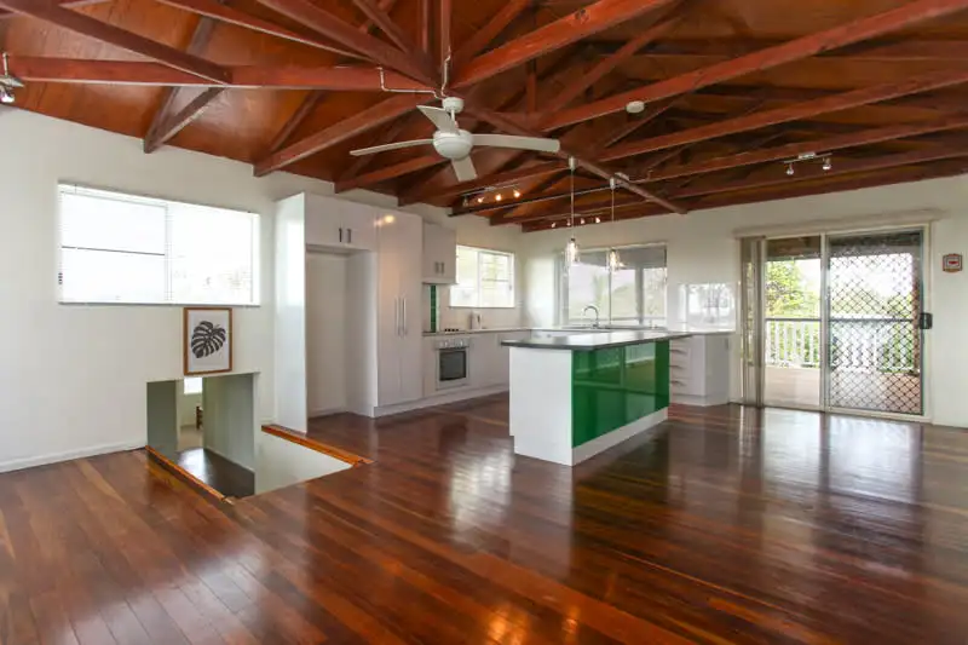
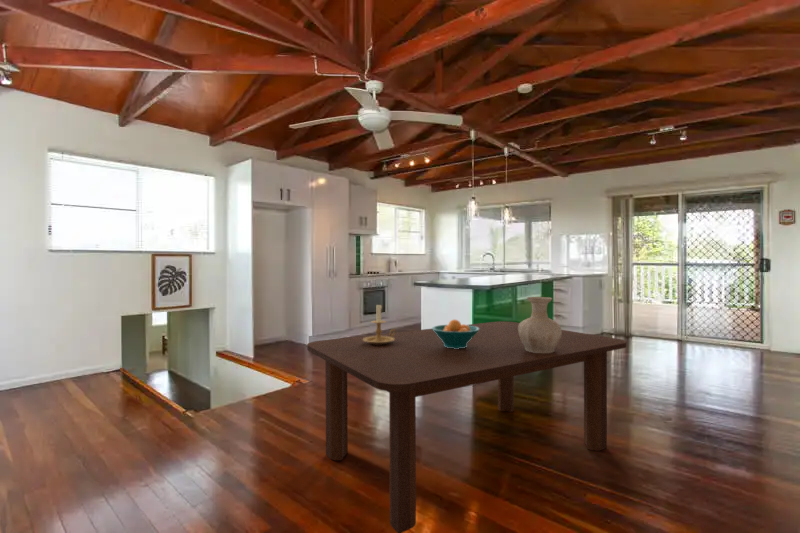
+ candle holder (378, 322)
+ vase (539, 323)
+ fruit bowl (455, 332)
+ dining table (465, 386)
